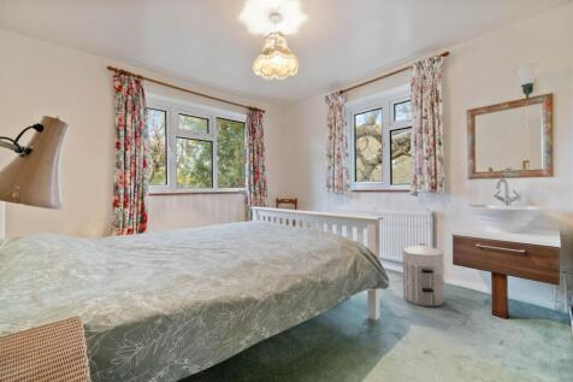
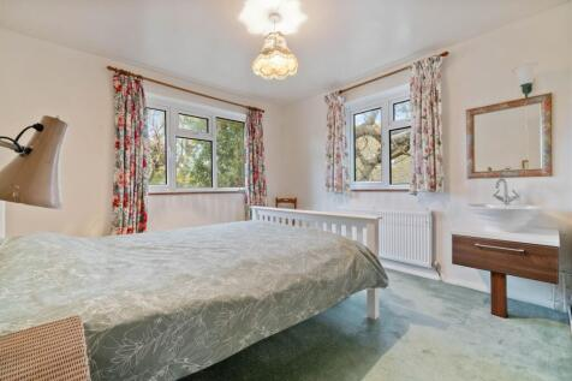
- waste bin (423, 271)
